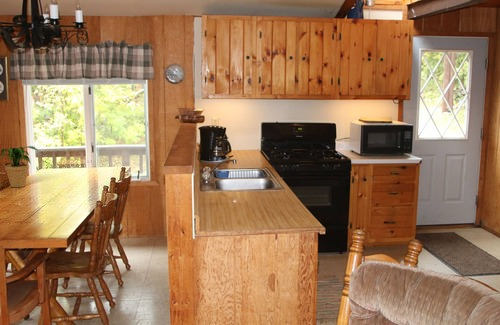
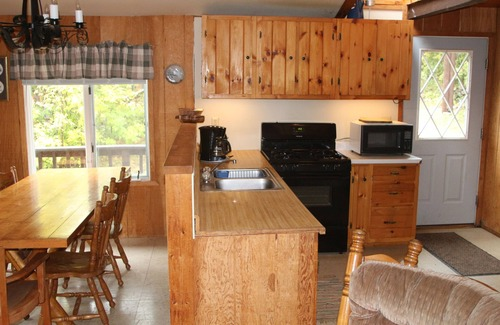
- potted plant (17, 166)
